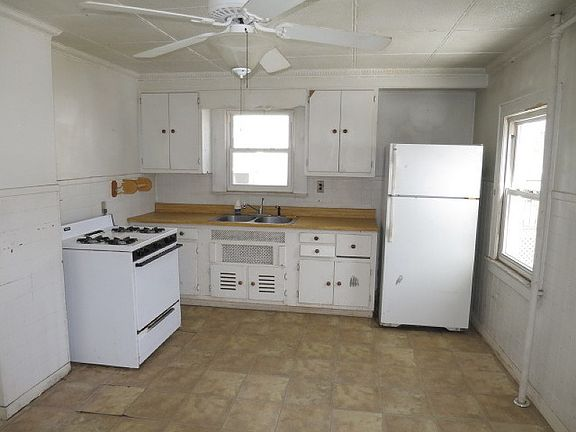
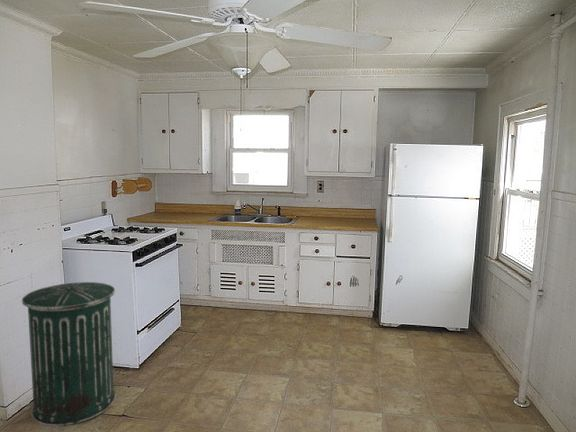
+ trash can (72, 345)
